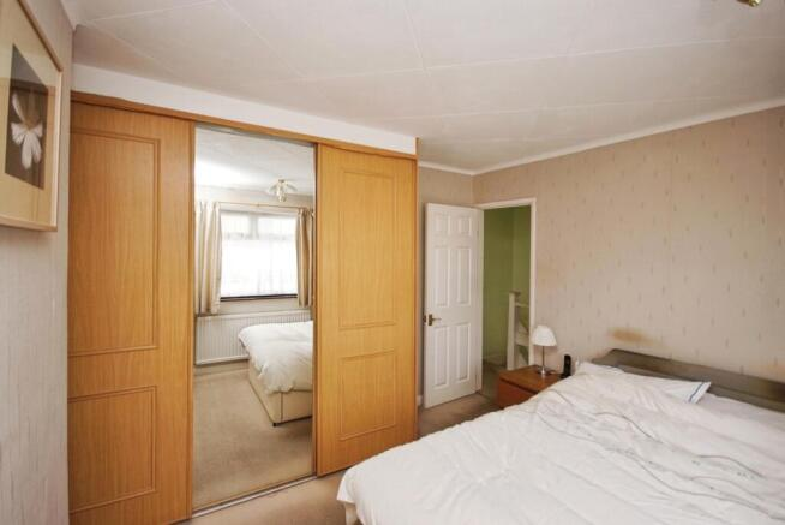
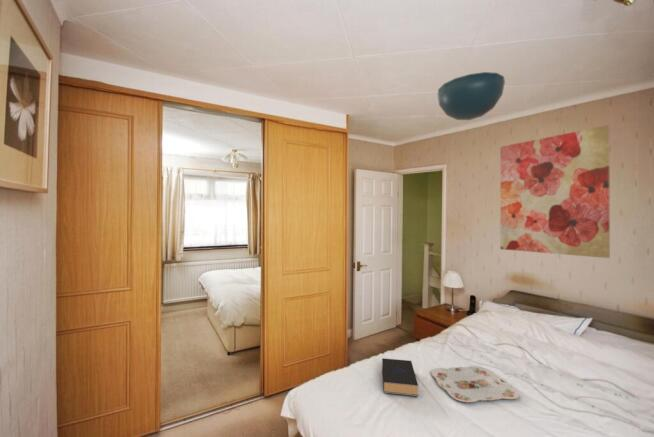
+ book (398, 376)
+ ceiling light (469, 103)
+ wall art (548, 195)
+ serving tray (472, 383)
